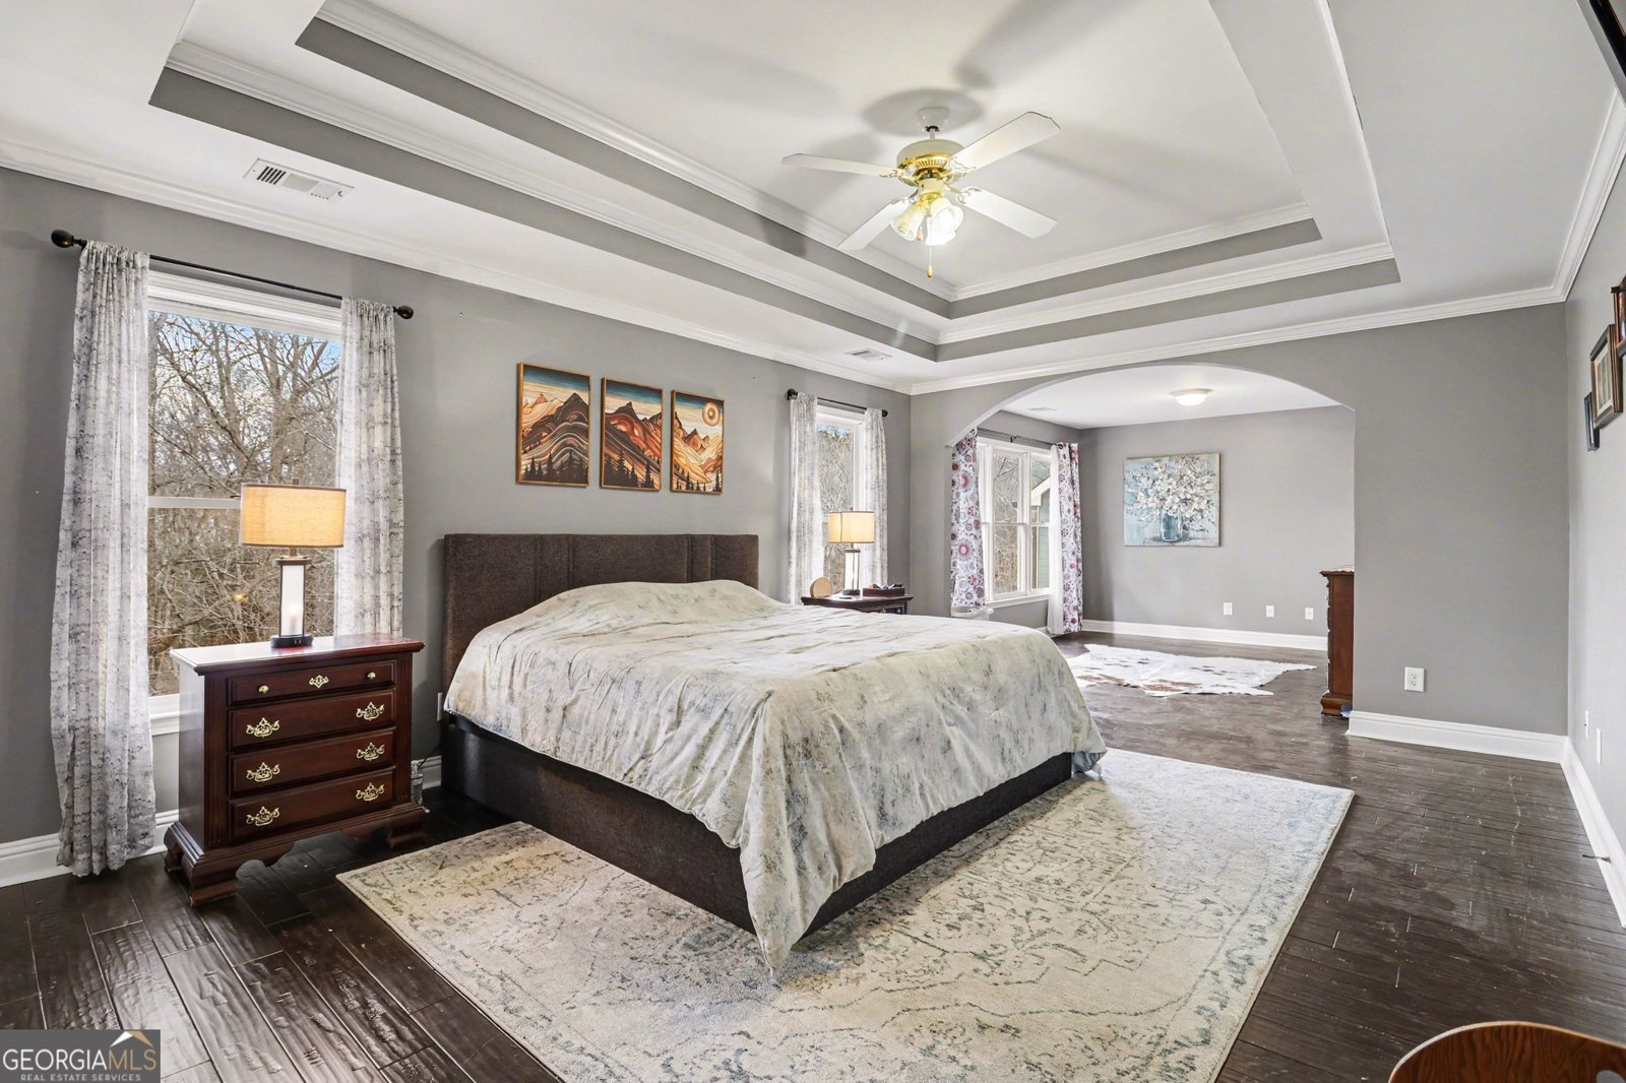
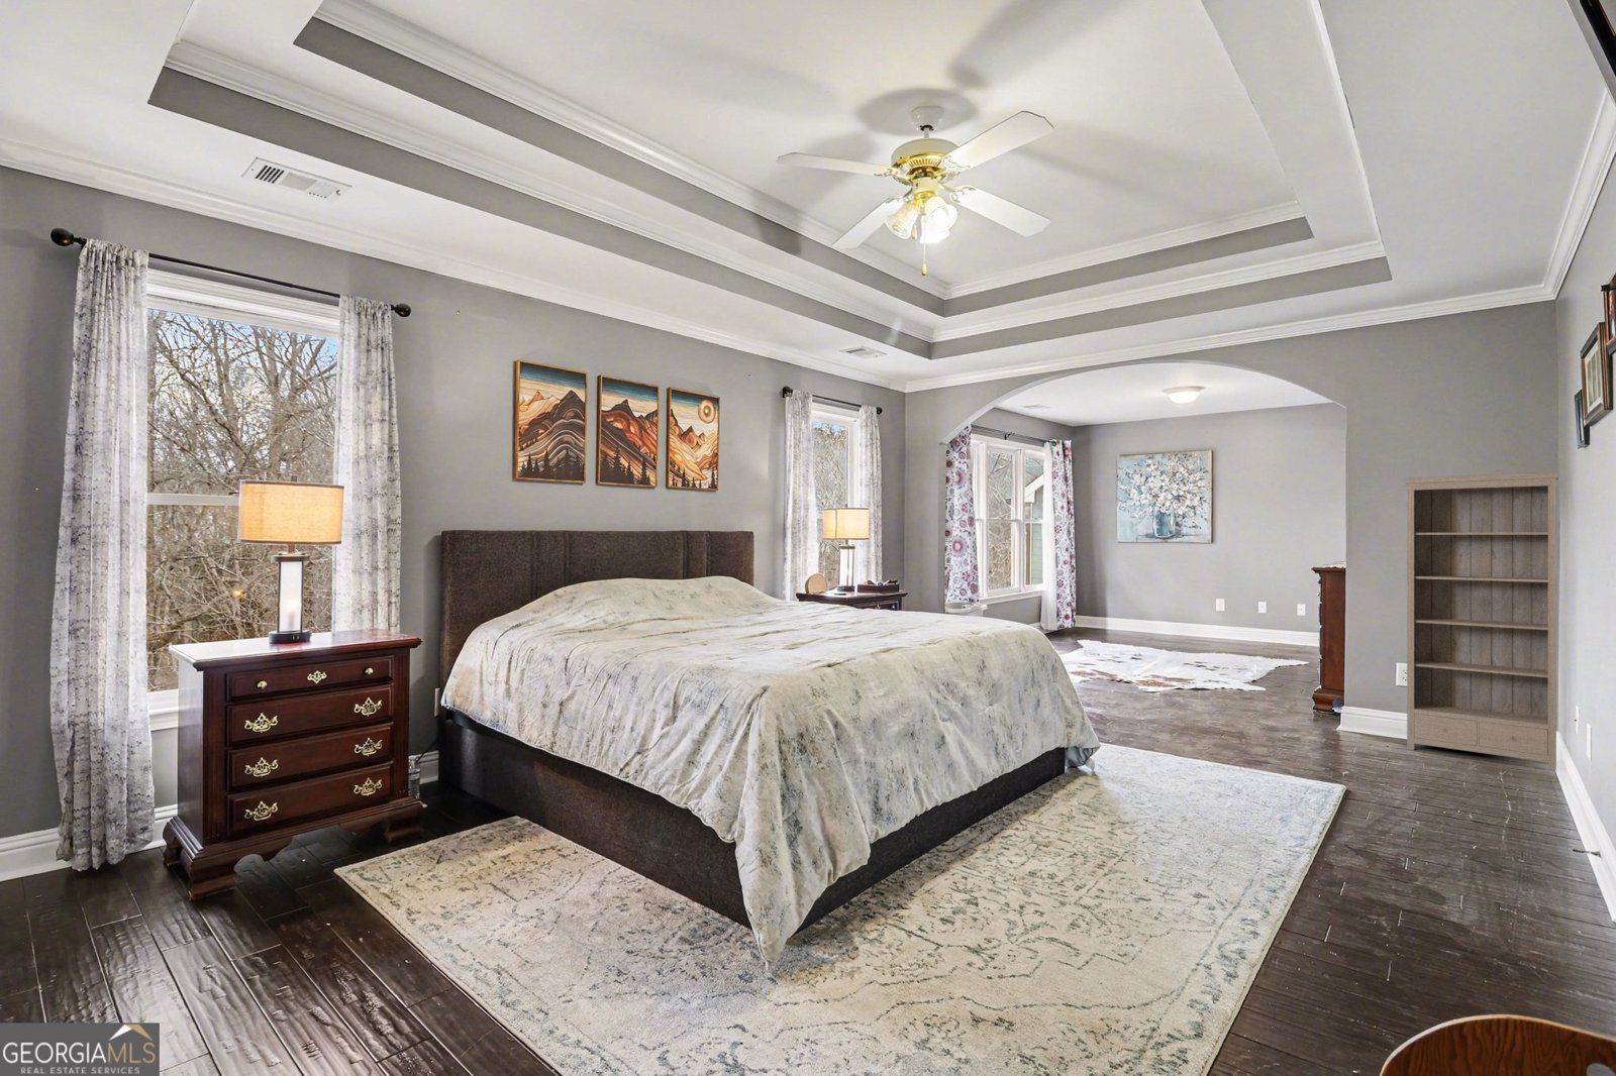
+ bookshelf (1479, 615)
